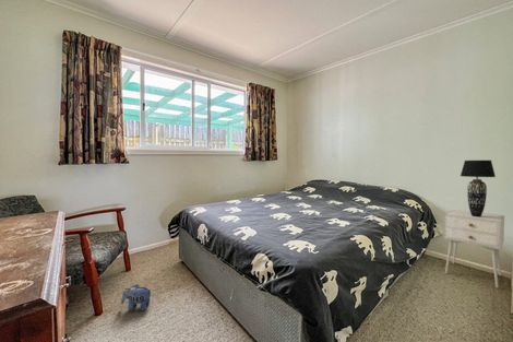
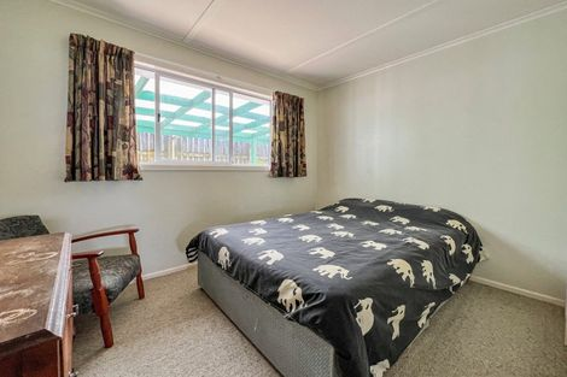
- table lamp (476, 188)
- plush toy (136, 296)
- nightstand (473, 244)
